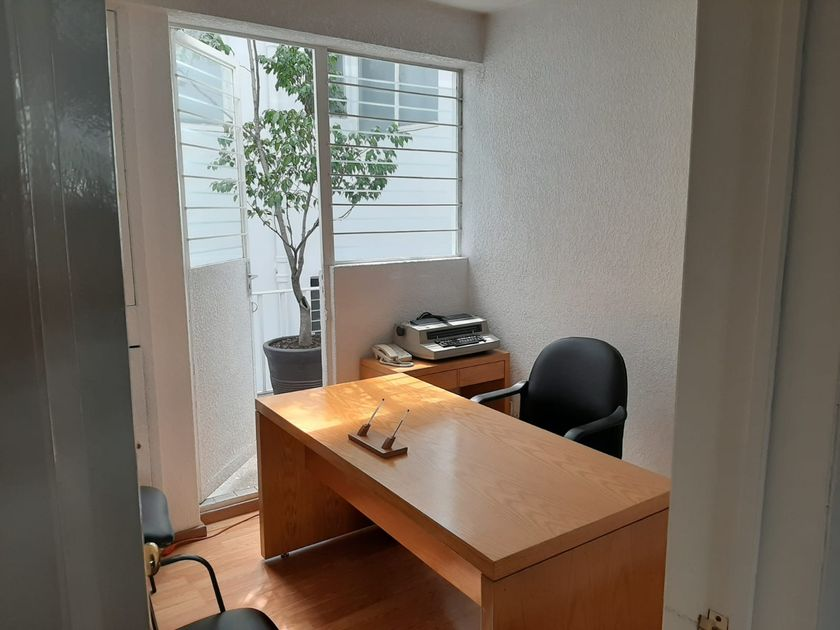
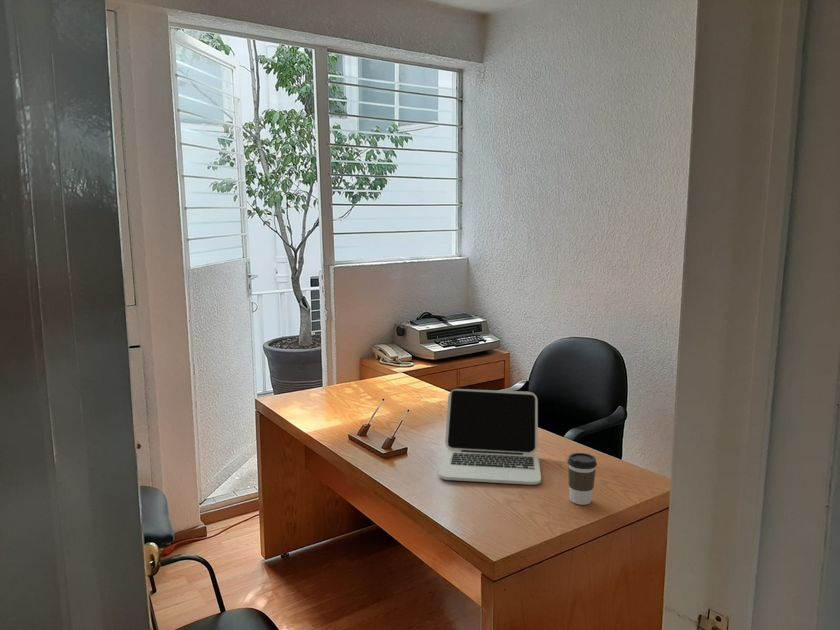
+ coffee cup (581, 478)
+ laptop (491, 432)
